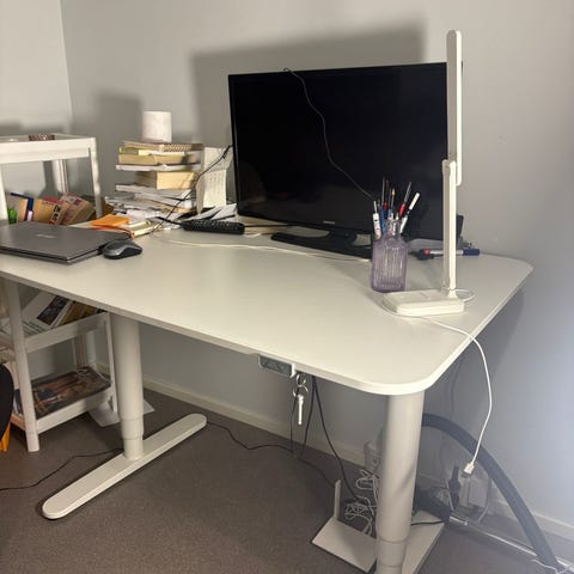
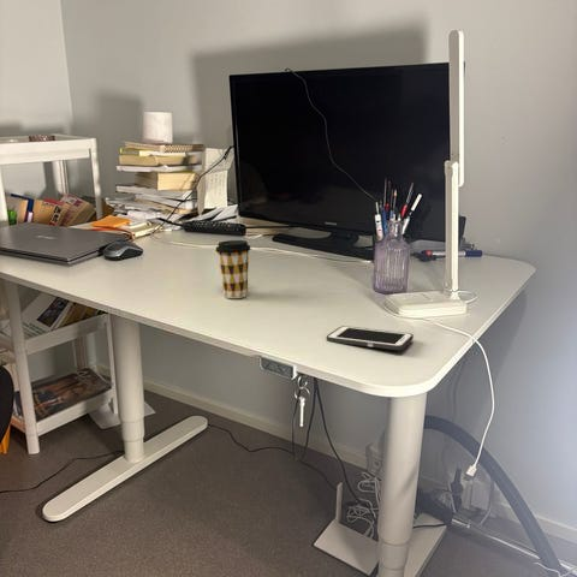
+ coffee cup (234, 268)
+ cell phone (369, 337)
